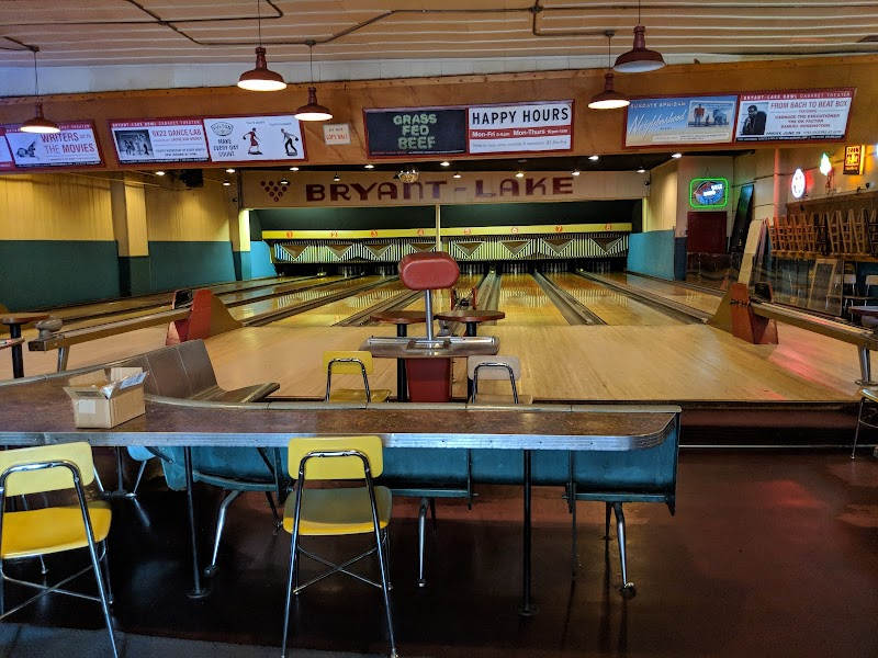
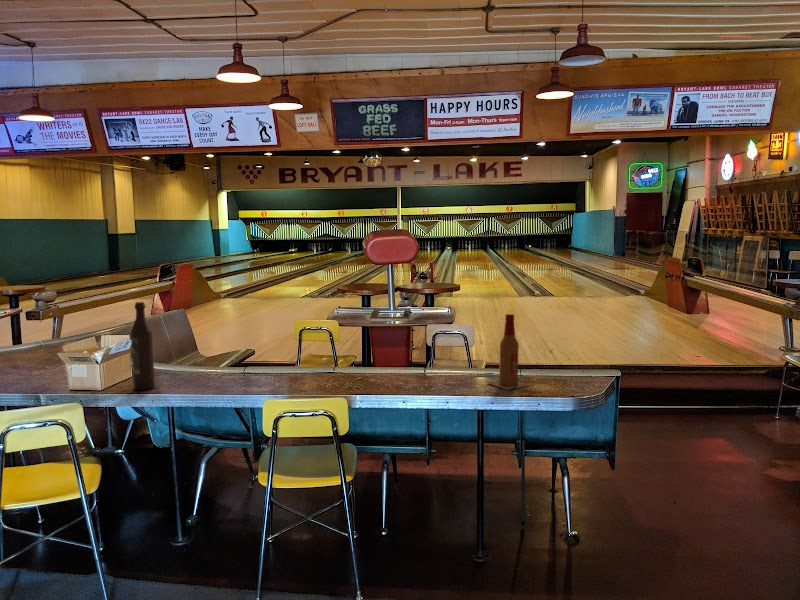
+ wine bottle (142, 345)
+ beer bottle (509, 349)
